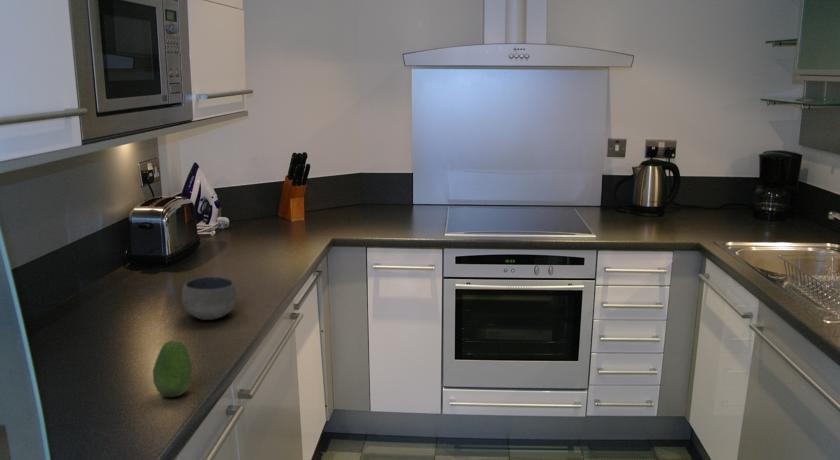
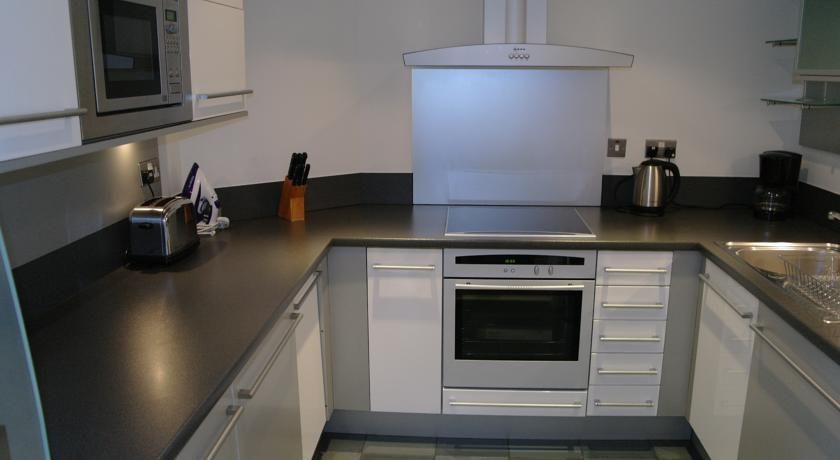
- bowl (209, 299)
- fruit (172, 368)
